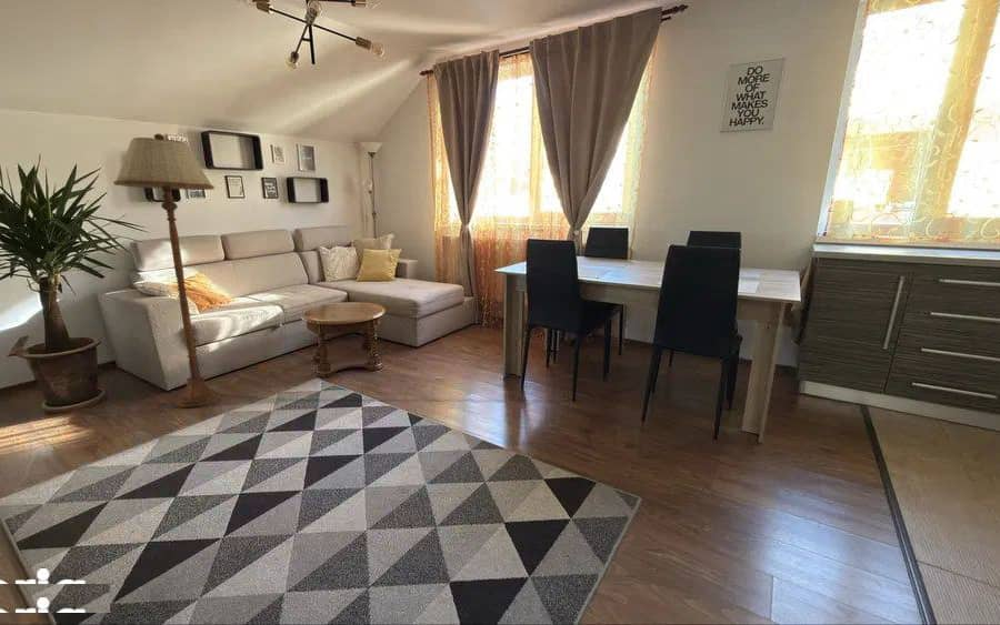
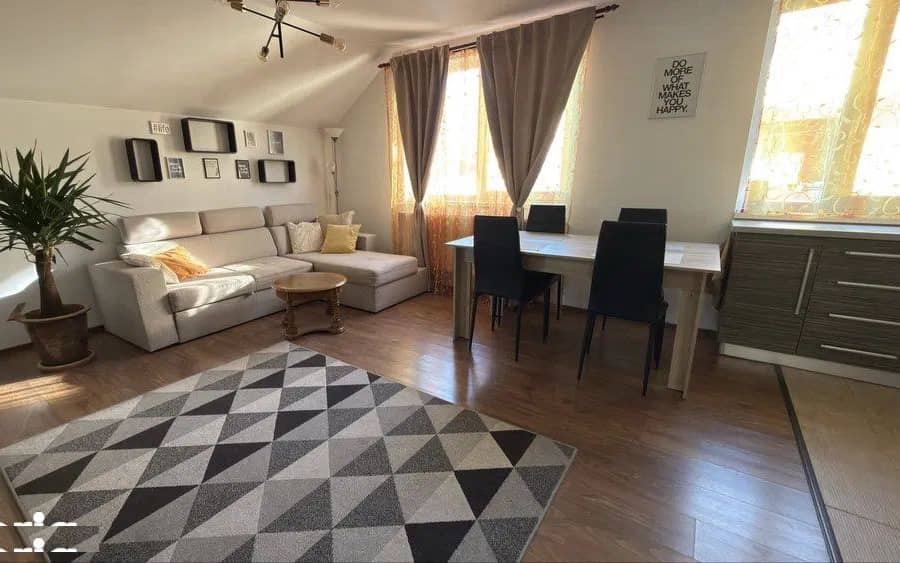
- floor lamp (180, 275)
